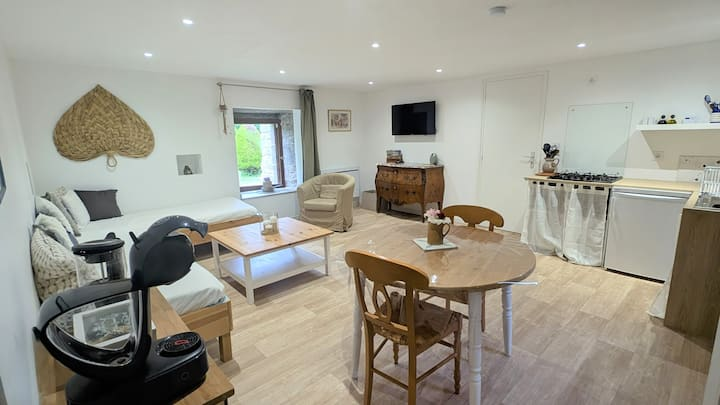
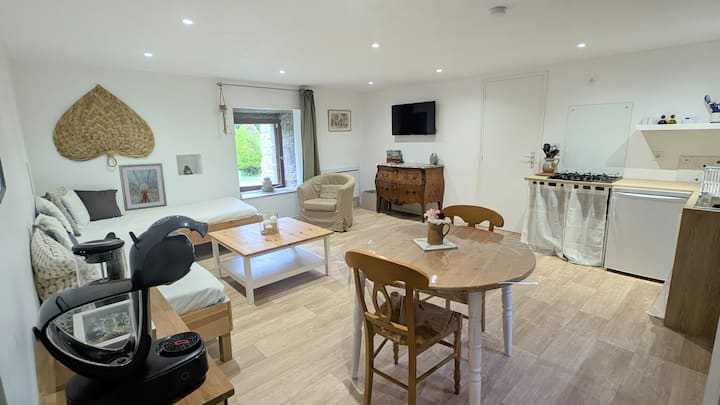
+ picture frame (143, 186)
